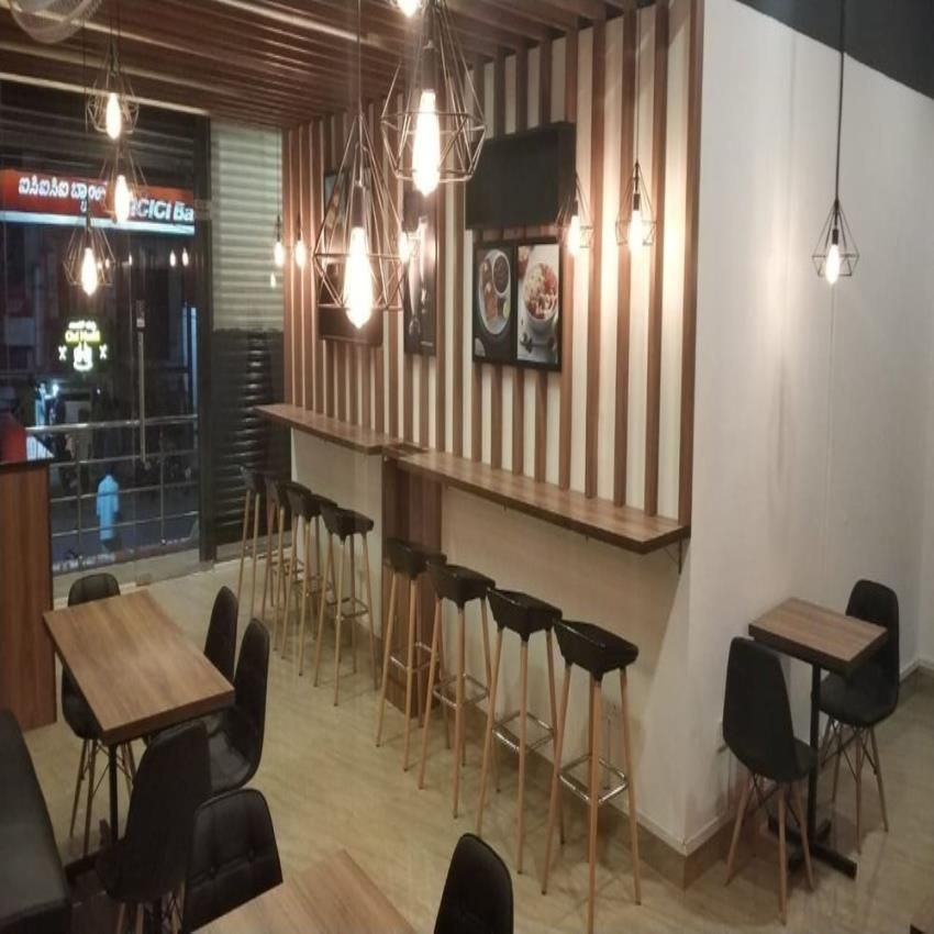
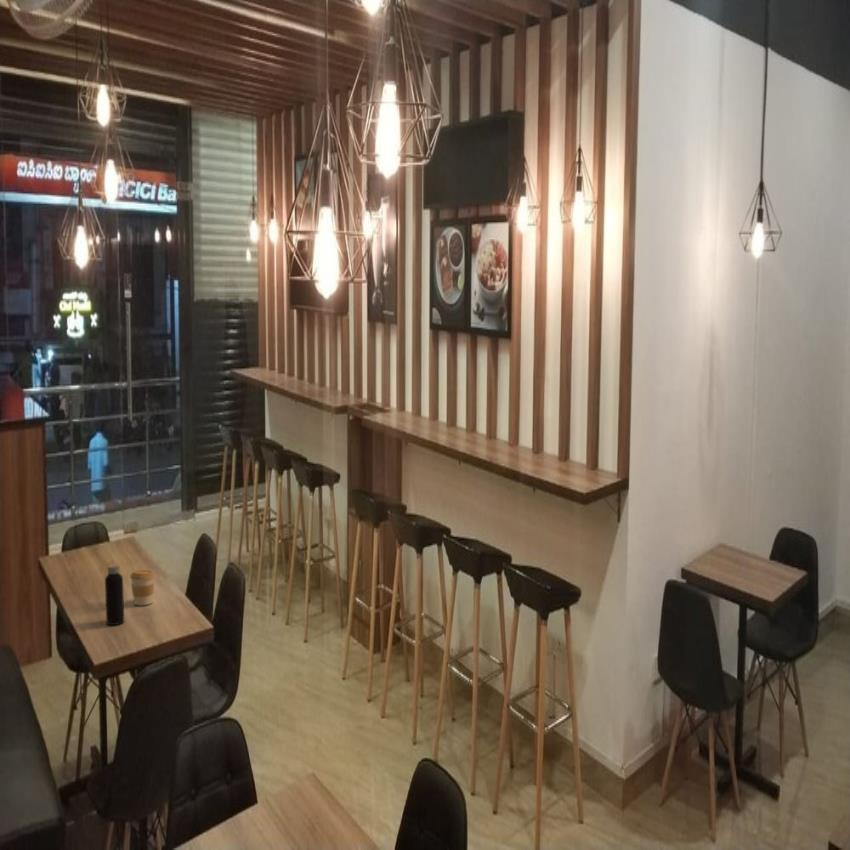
+ water bottle (114, 591)
+ coffee cup (142, 586)
